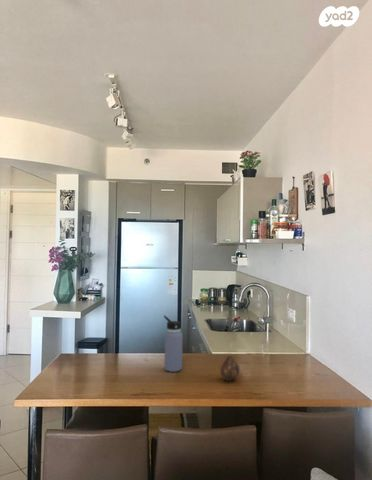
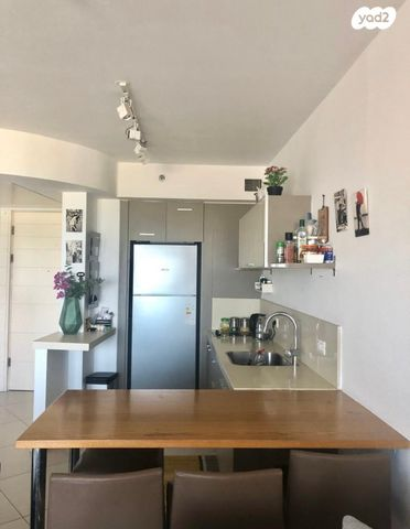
- fruit (229, 367)
- water bottle (172, 342)
